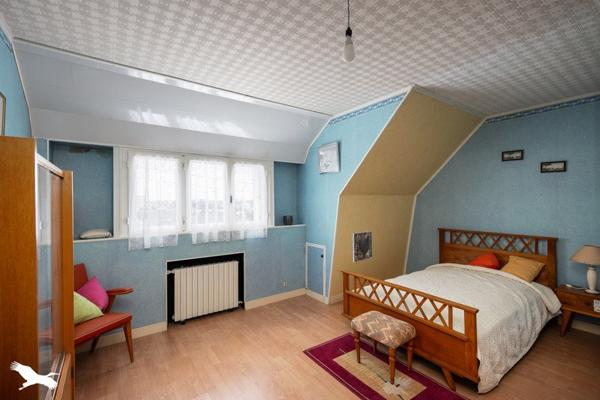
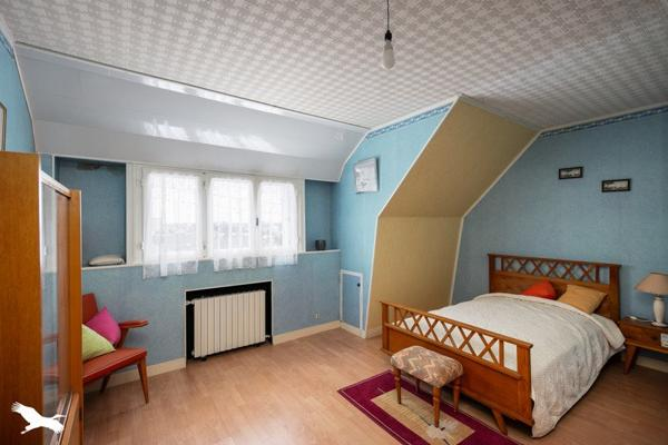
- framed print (362, 246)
